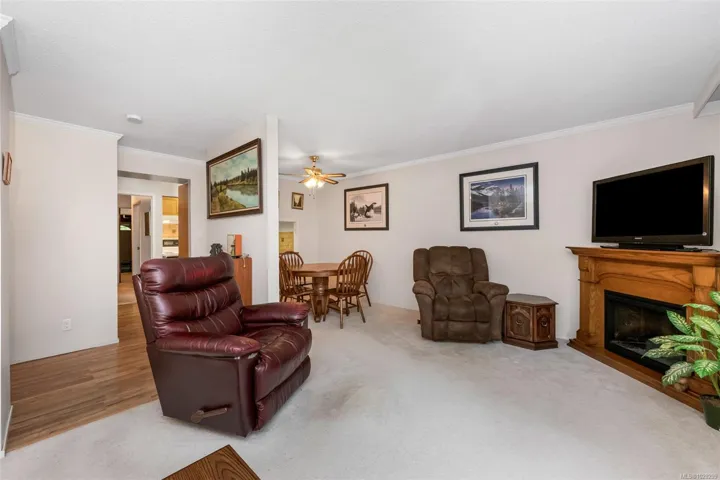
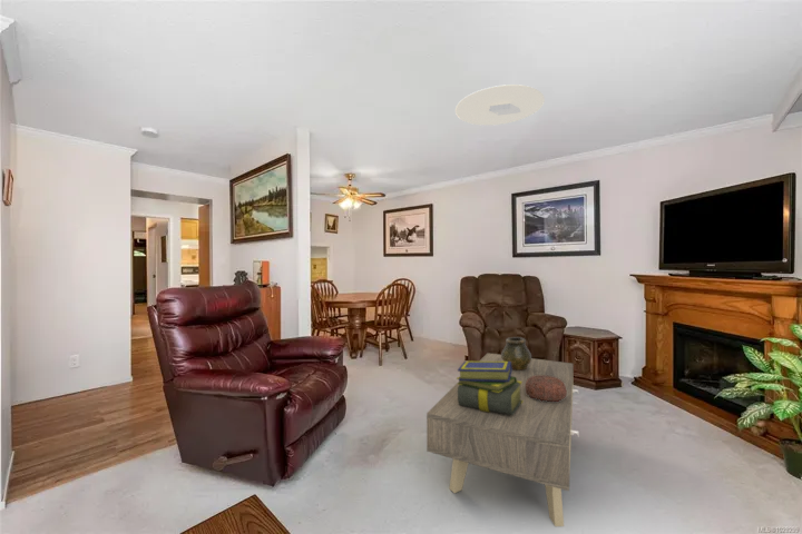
+ coffee table (517, 422)
+ ceiling light (498, 103)
+ stack of books (487, 384)
+ decorative bowl (545, 386)
+ vase (516, 353)
